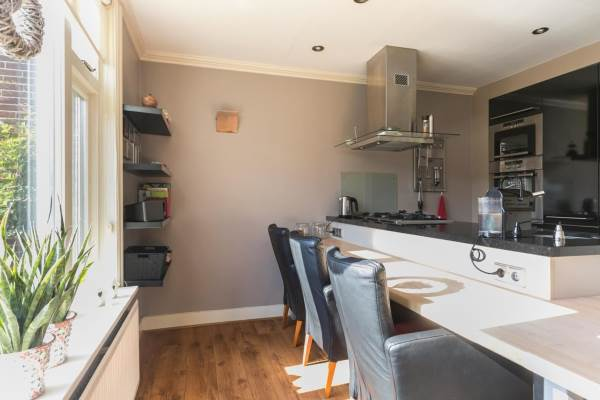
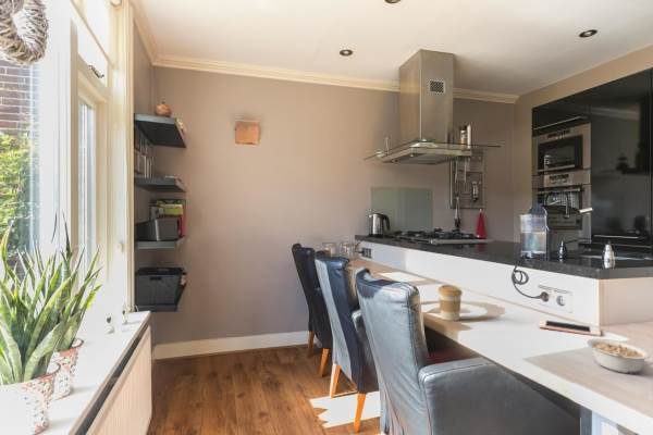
+ legume (618, 356)
+ cell phone (568, 327)
+ coffee cup (449, 302)
